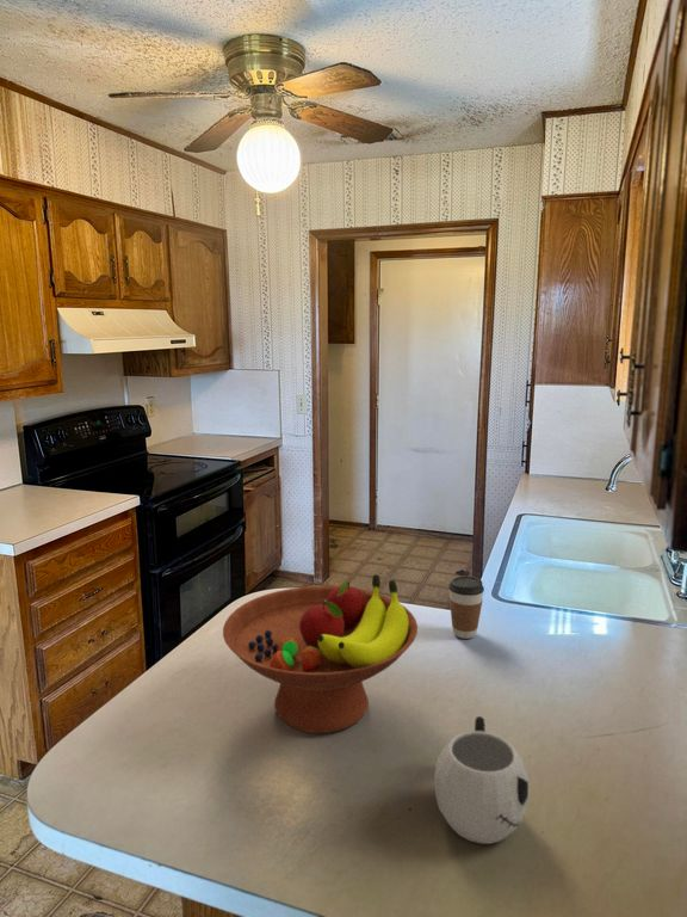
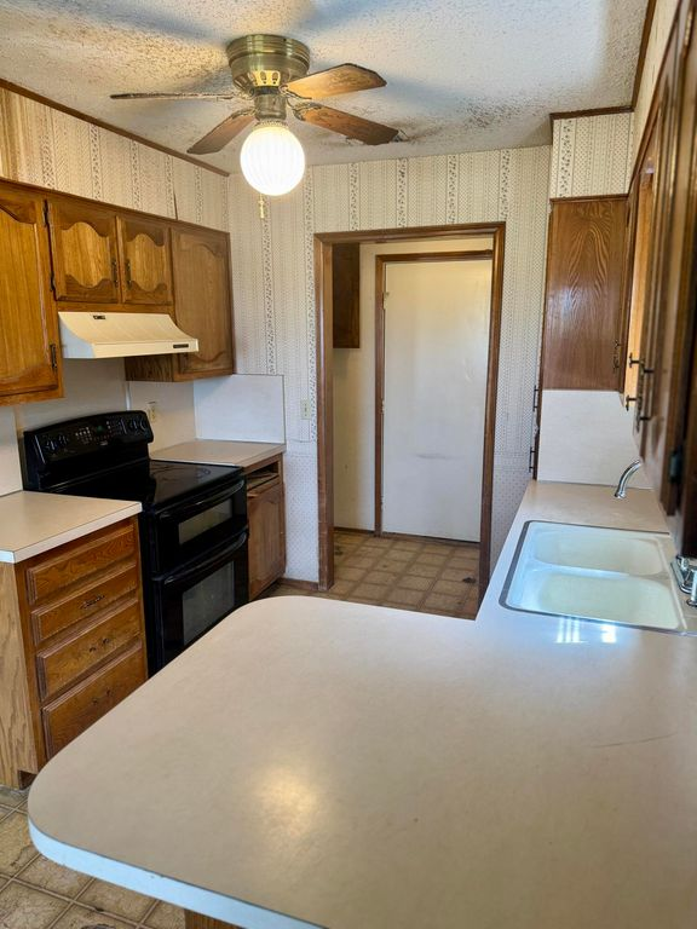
- coffee cup (465, 607)
- fruit bowl (321, 650)
- mug (479, 773)
